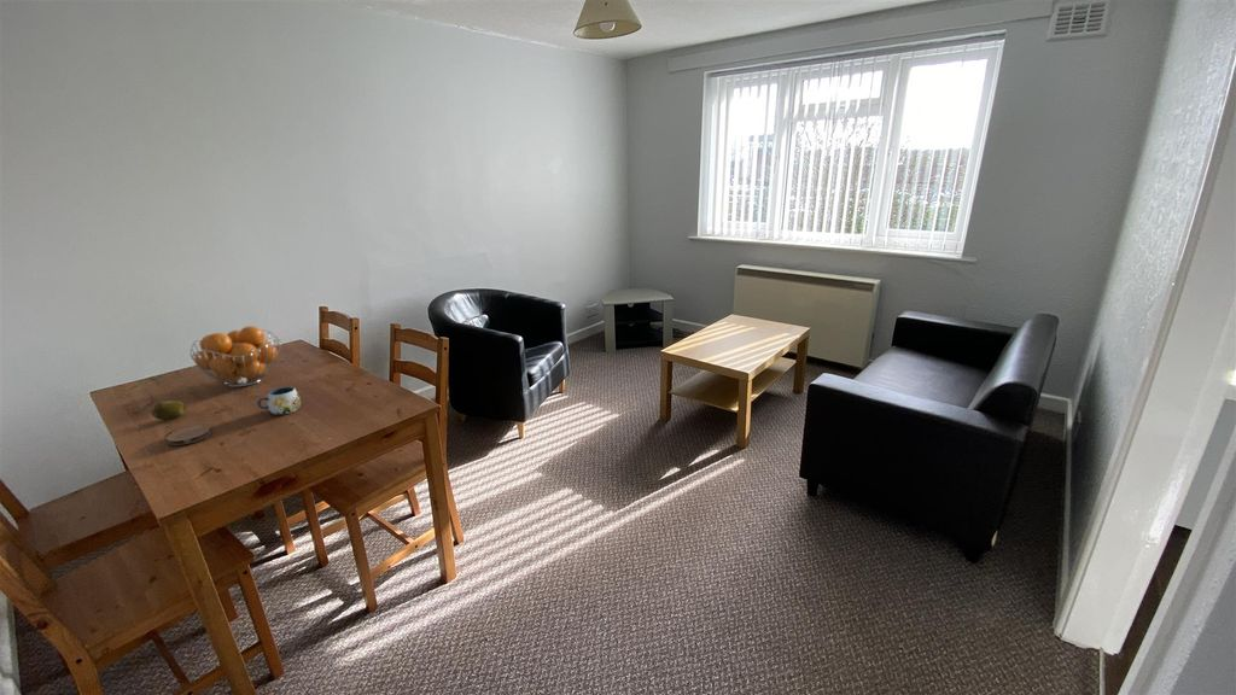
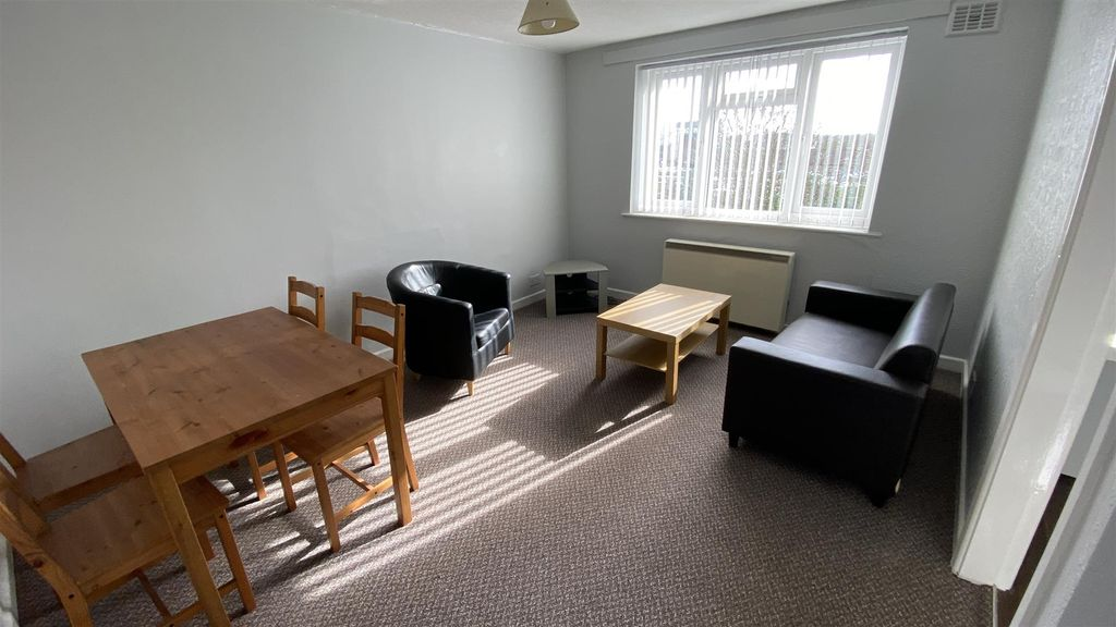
- fruit basket (239, 355)
- fruit (168, 410)
- mug (279, 402)
- coaster (188, 434)
